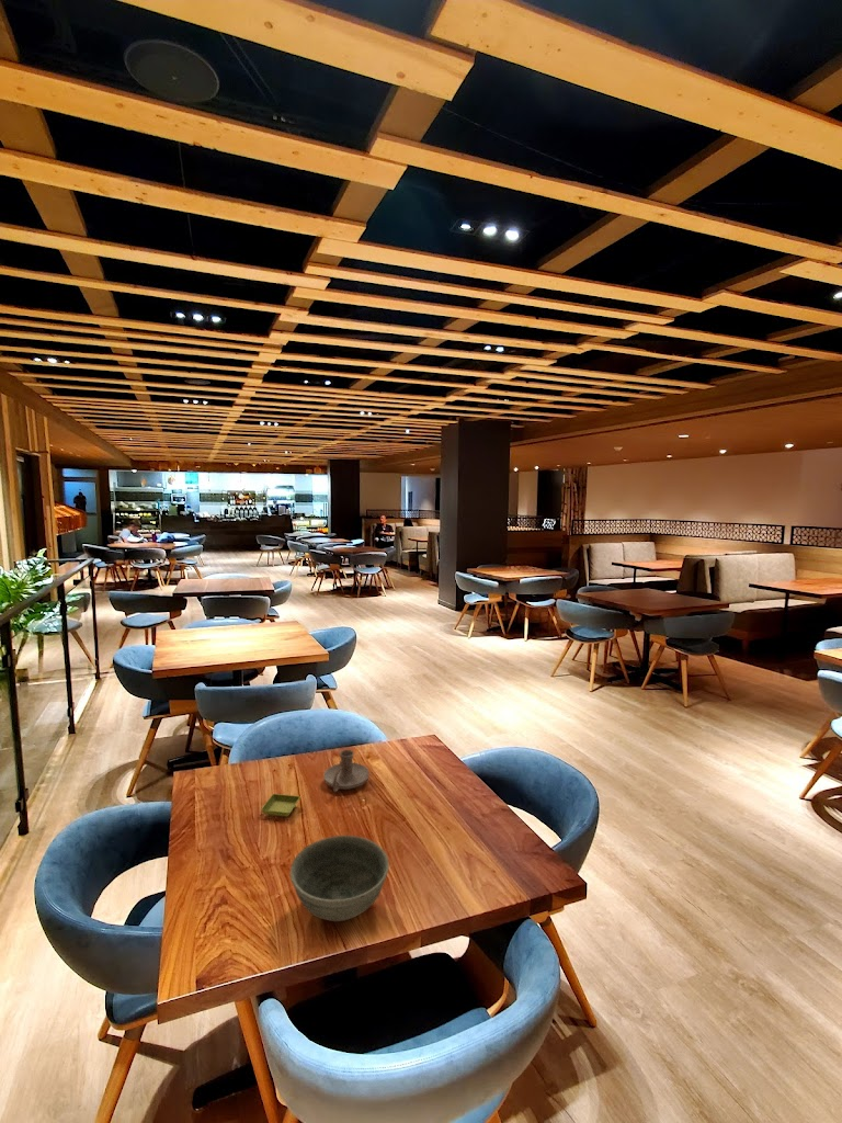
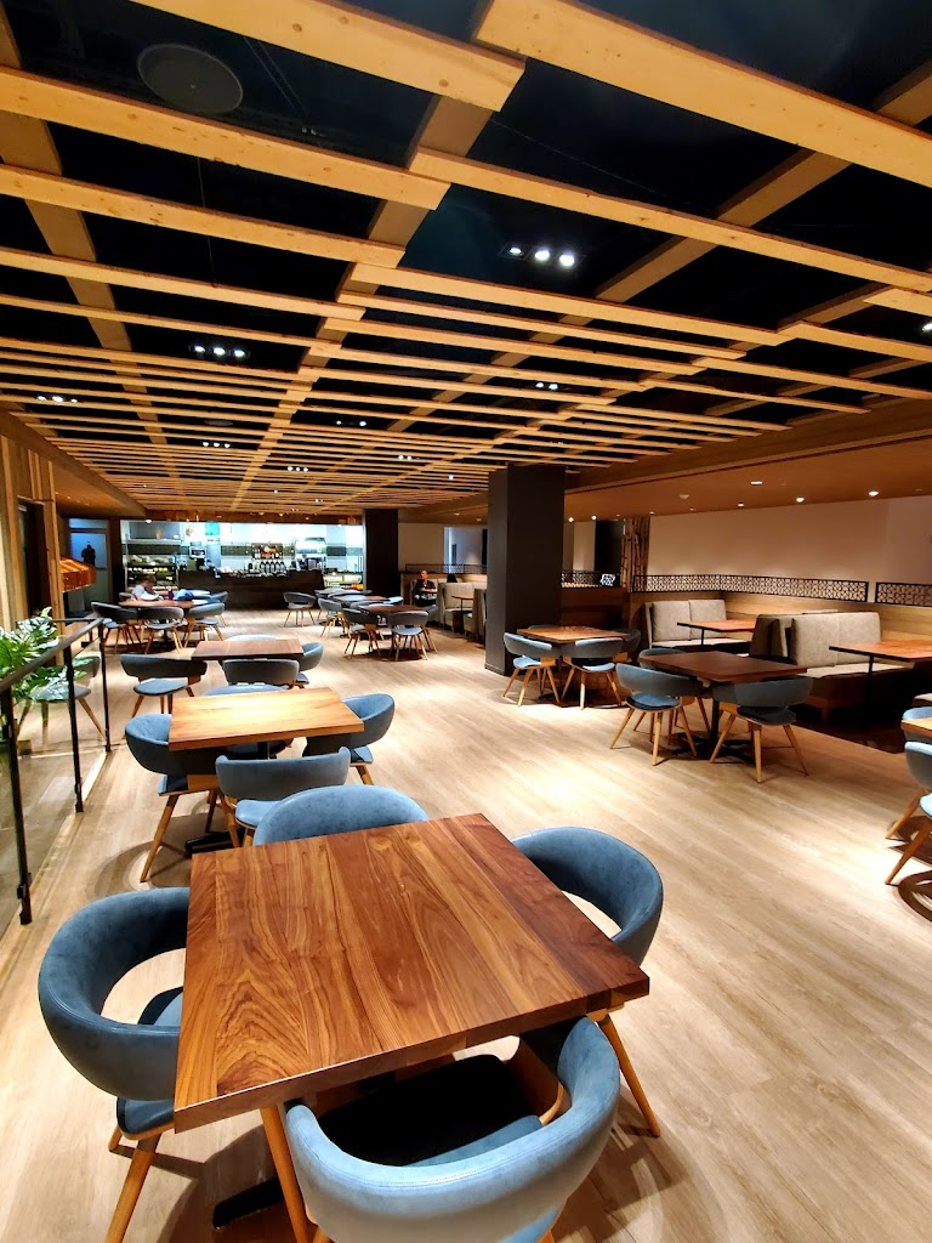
- candle holder (344, 770)
- bowl (340, 885)
- saucer (281, 806)
